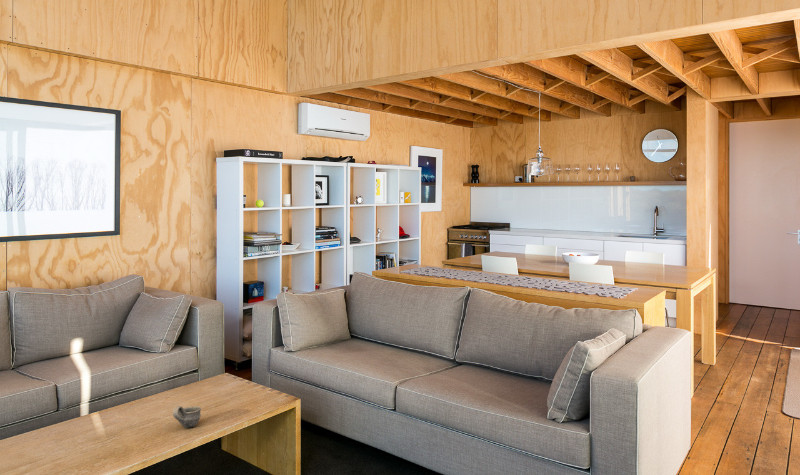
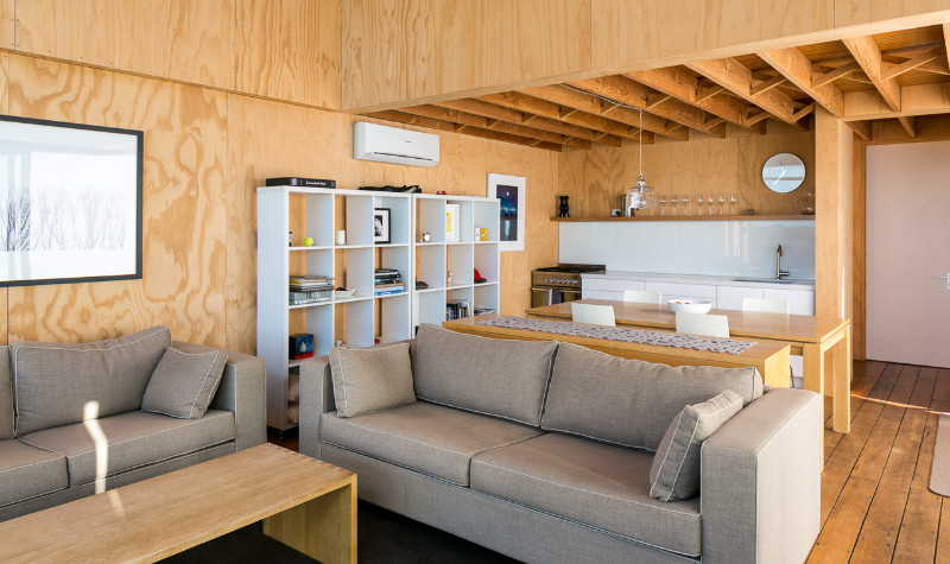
- cup (186, 415)
